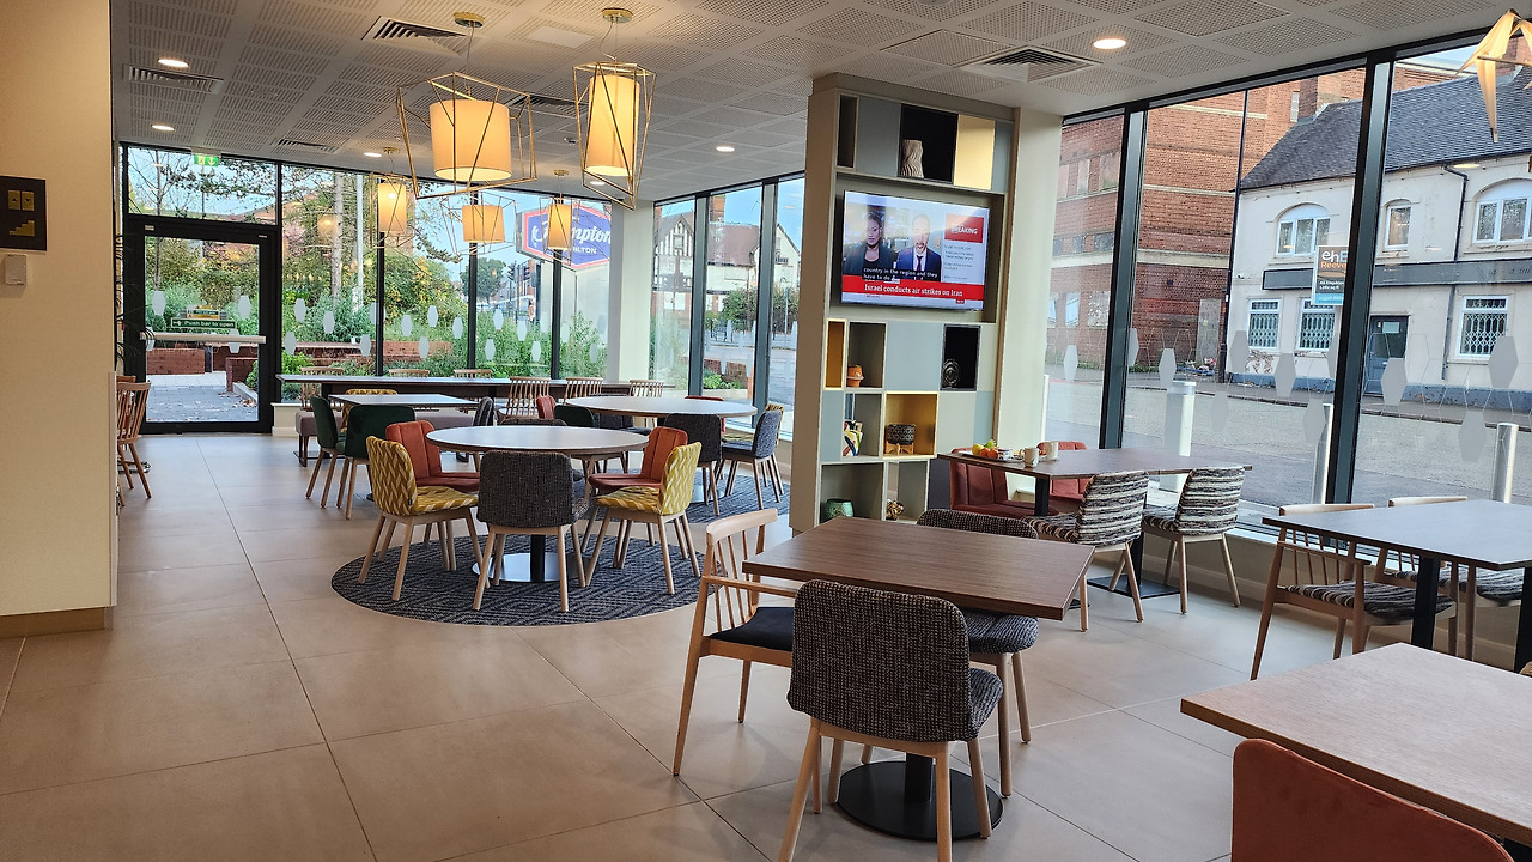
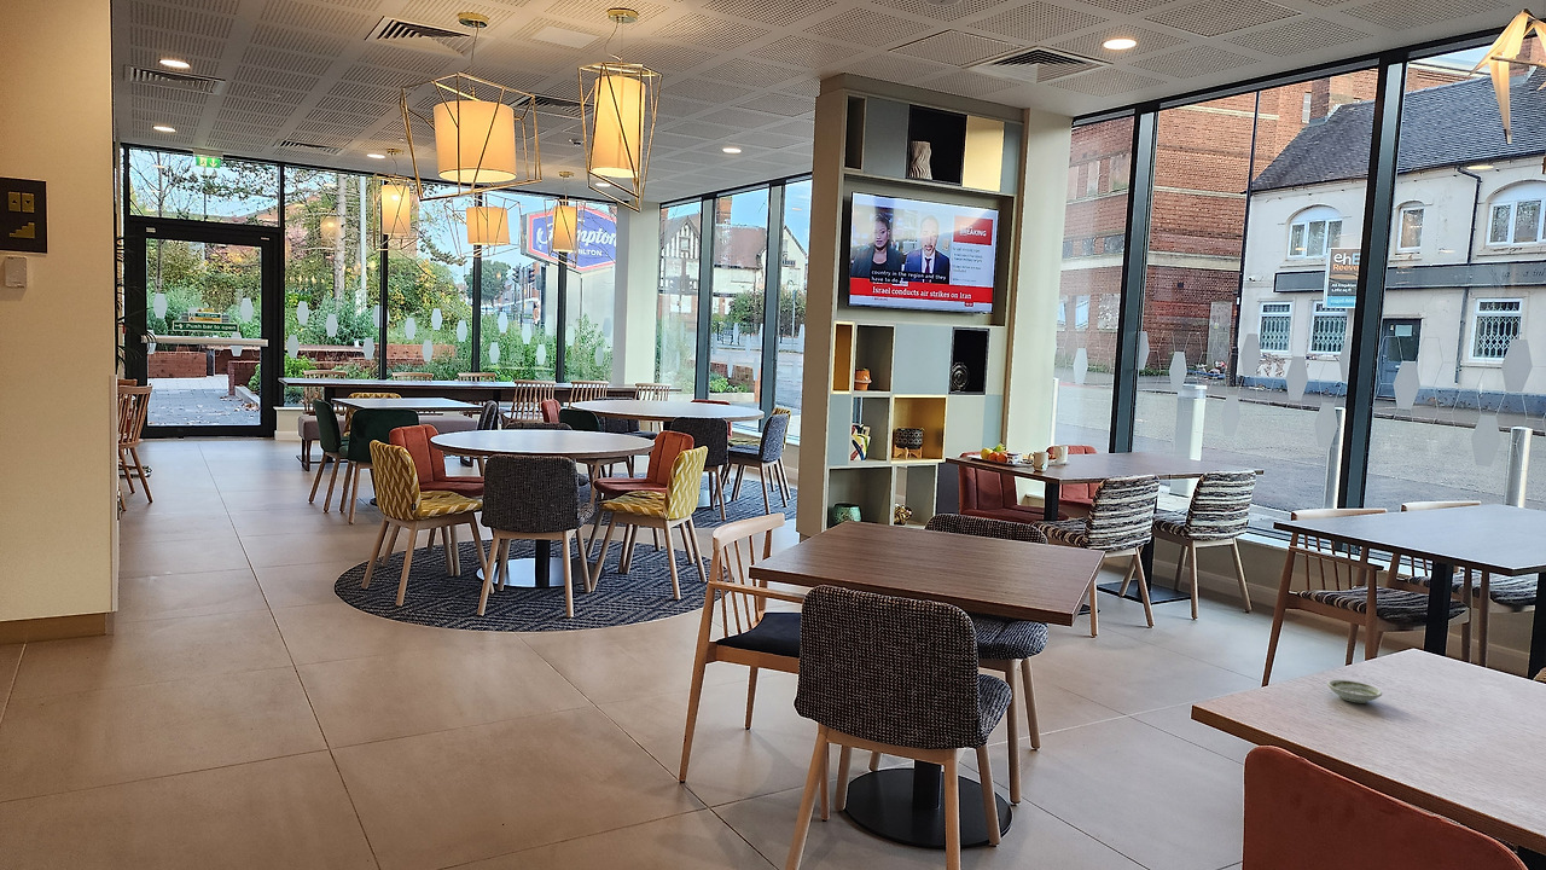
+ saucer (1353, 692)
